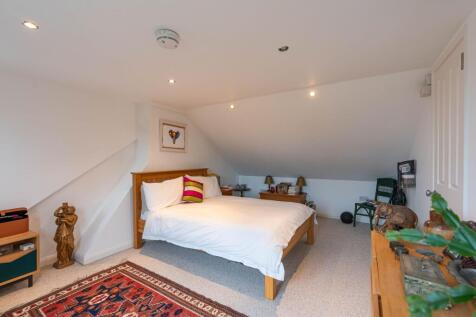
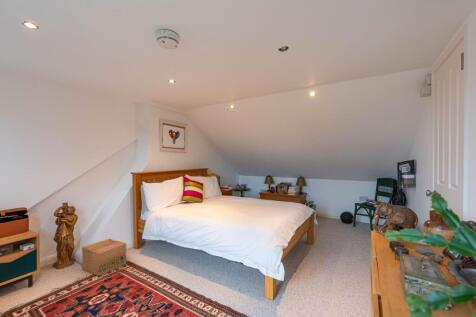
+ cardboard box (104, 255)
